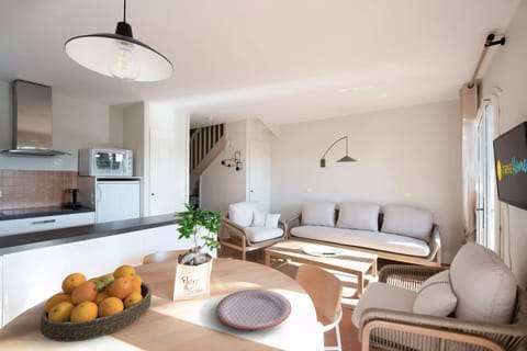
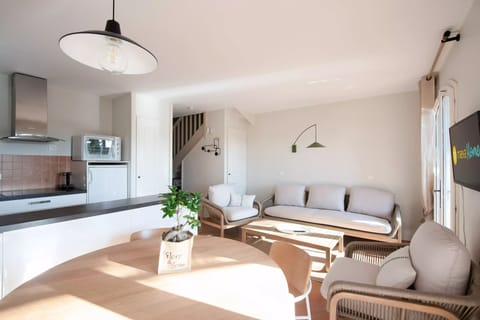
- fruit bowl (101, 292)
- plate (254, 308)
